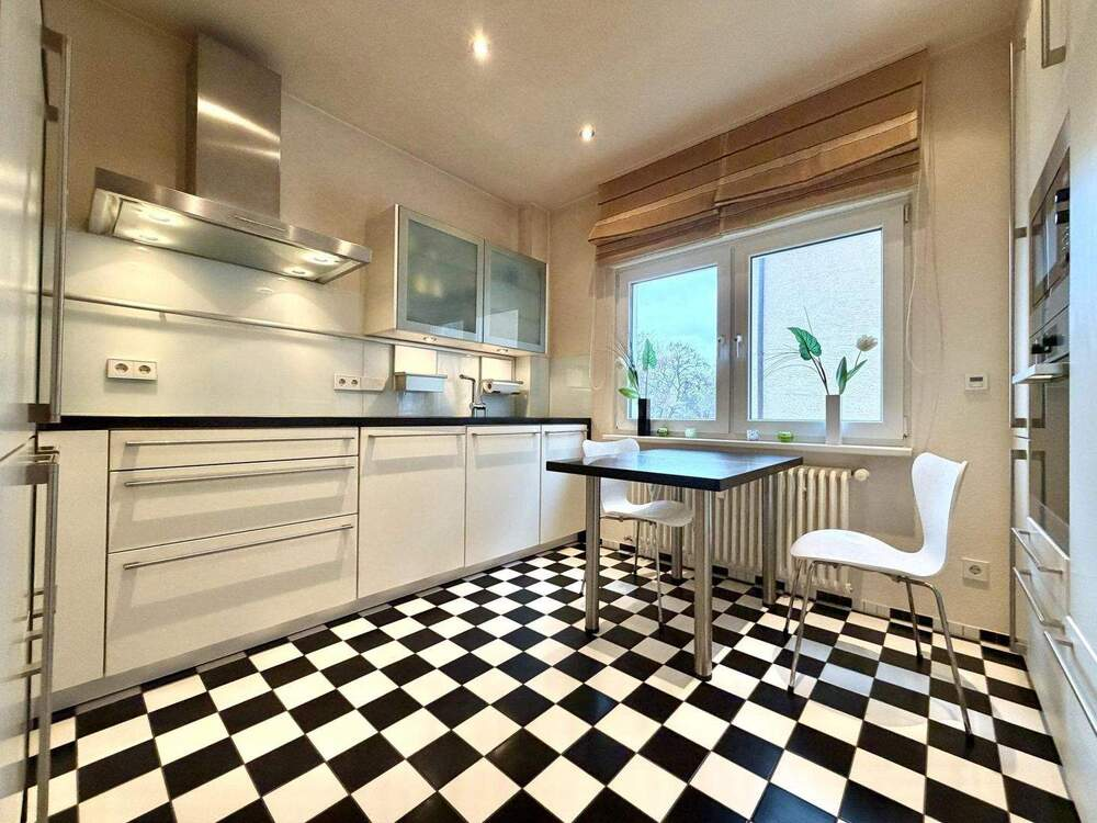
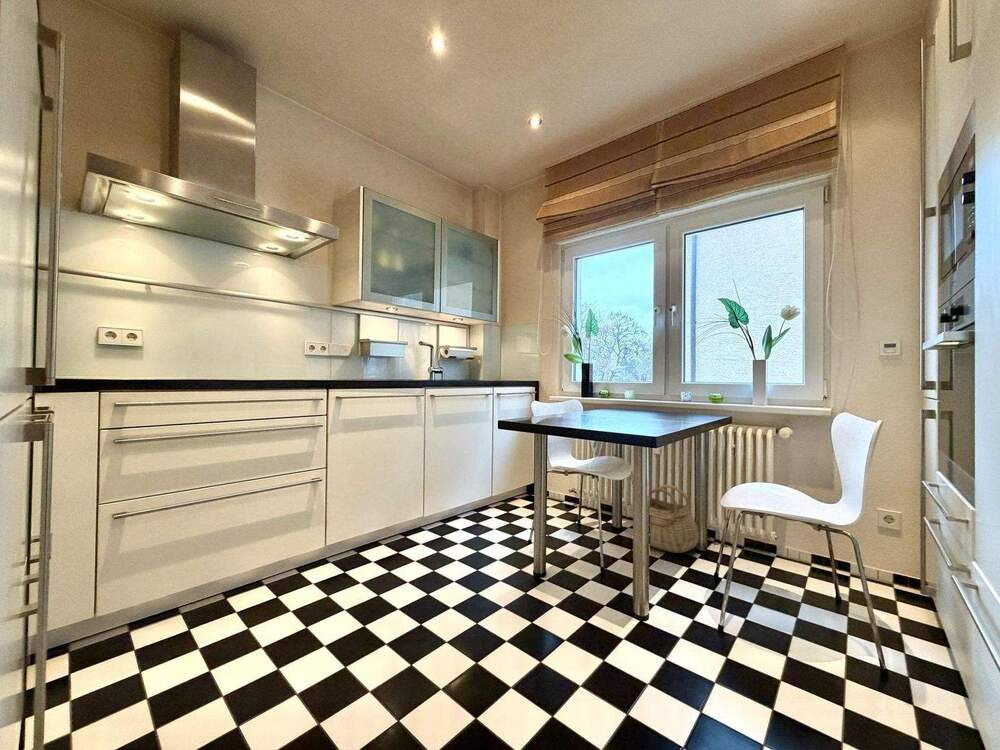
+ basket (665, 515)
